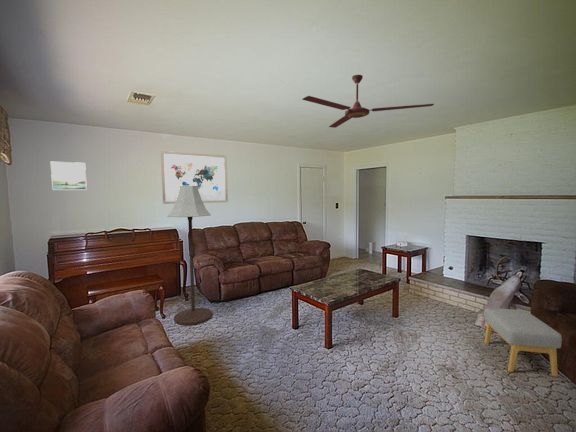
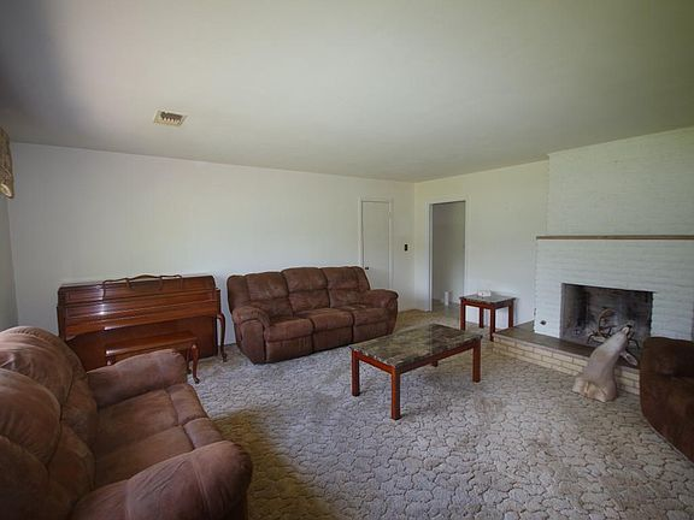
- ceiling fan (373, 108)
- floor lamp (191, 252)
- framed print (69, 176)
- wall art (196, 178)
- footstool (518, 338)
